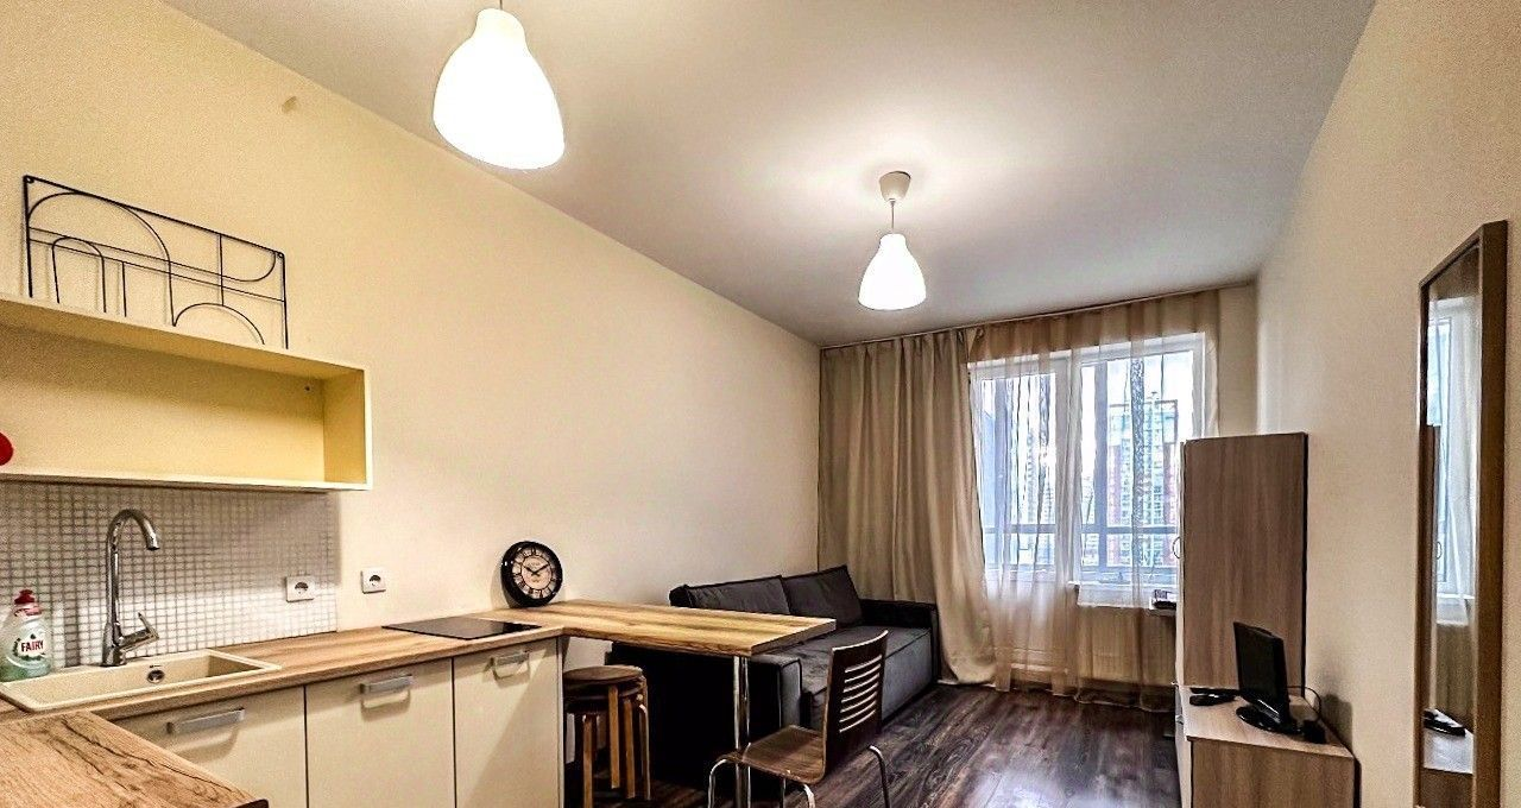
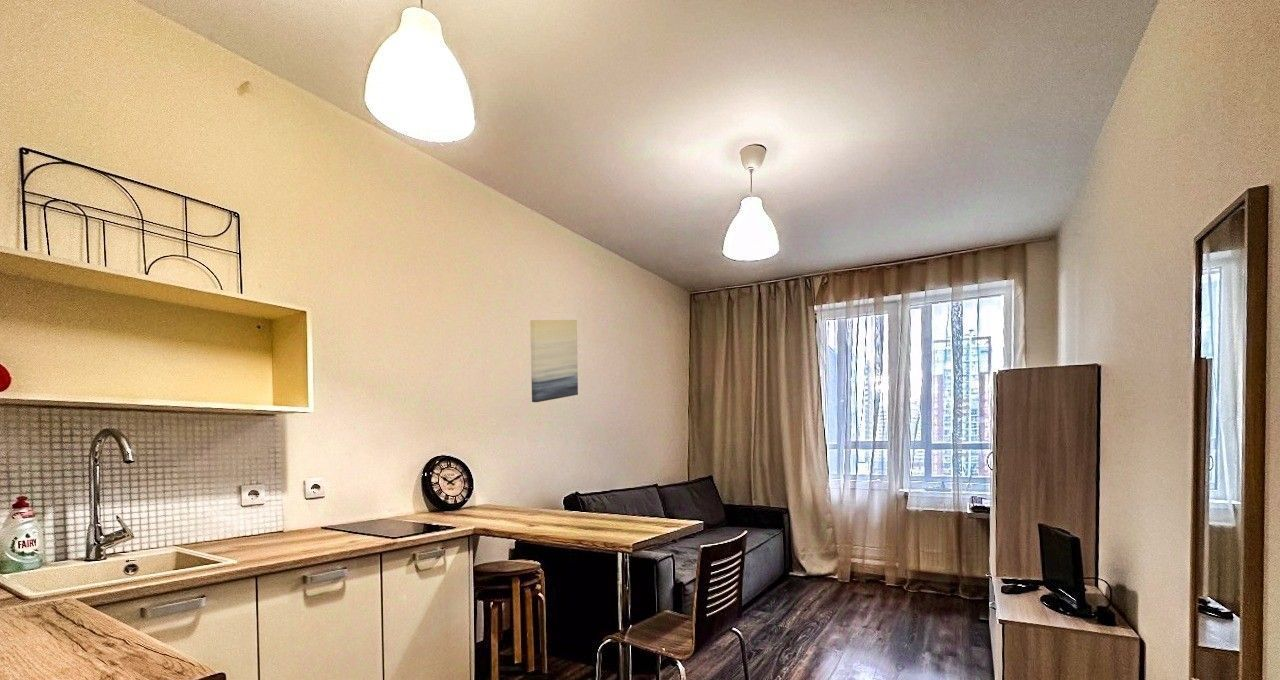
+ wall art (555, 359)
